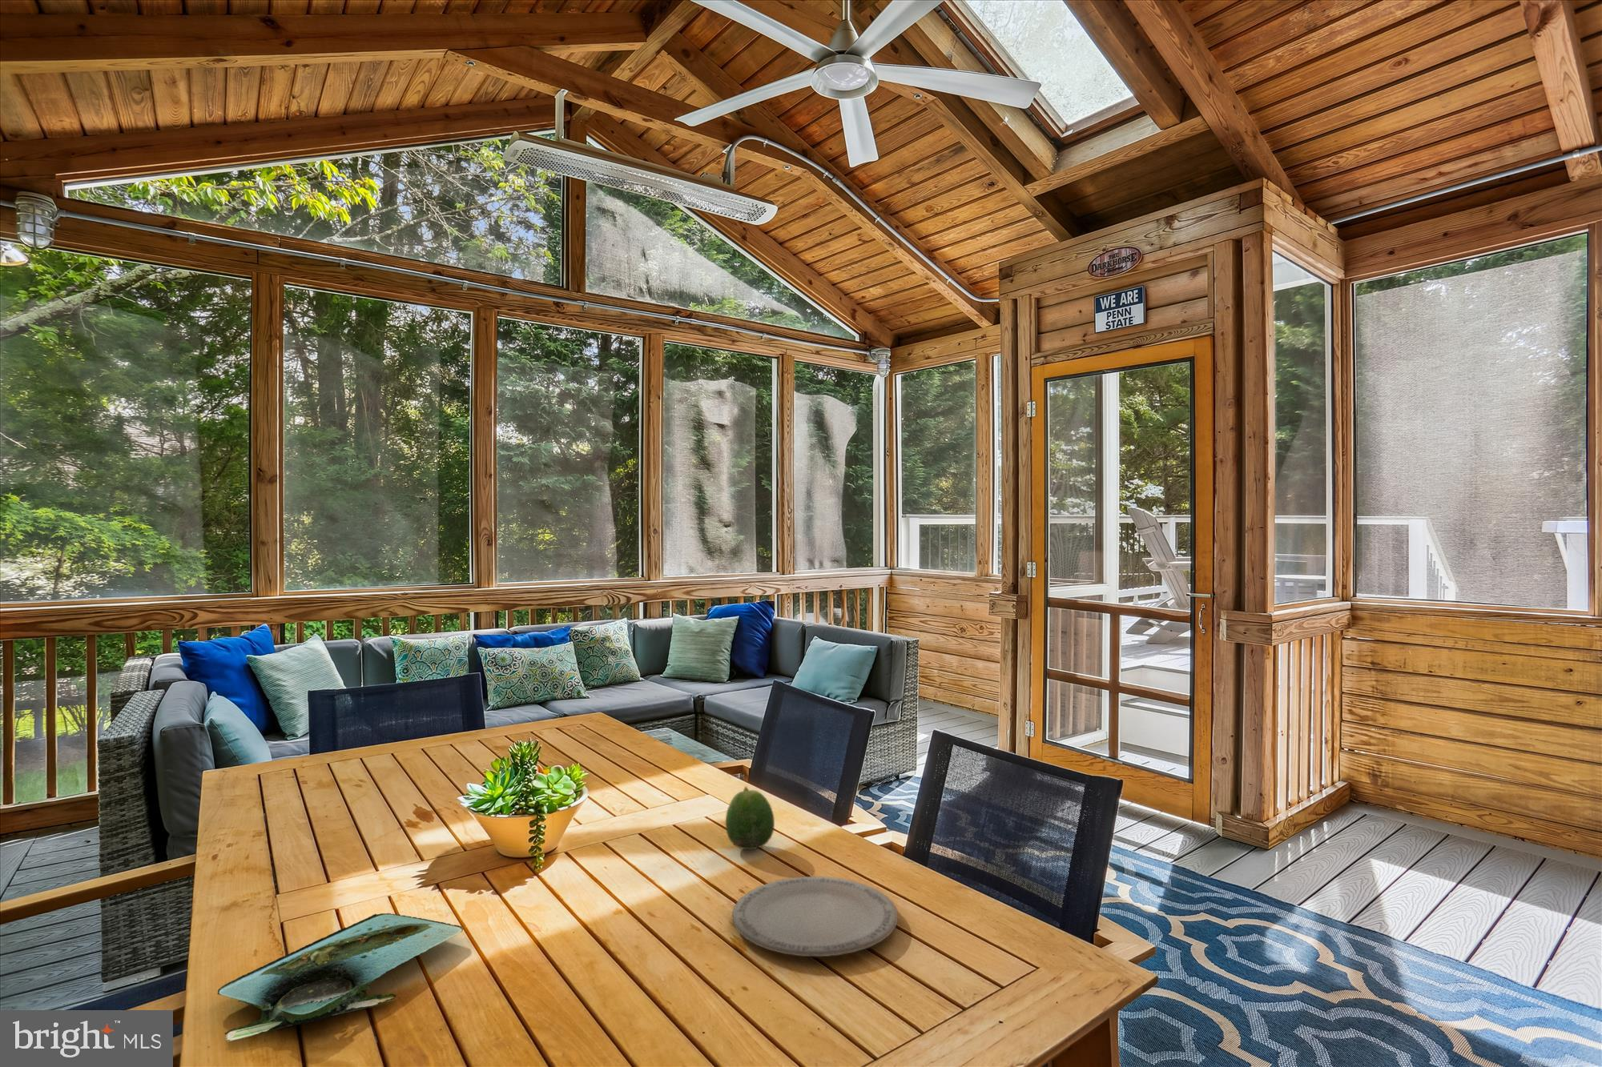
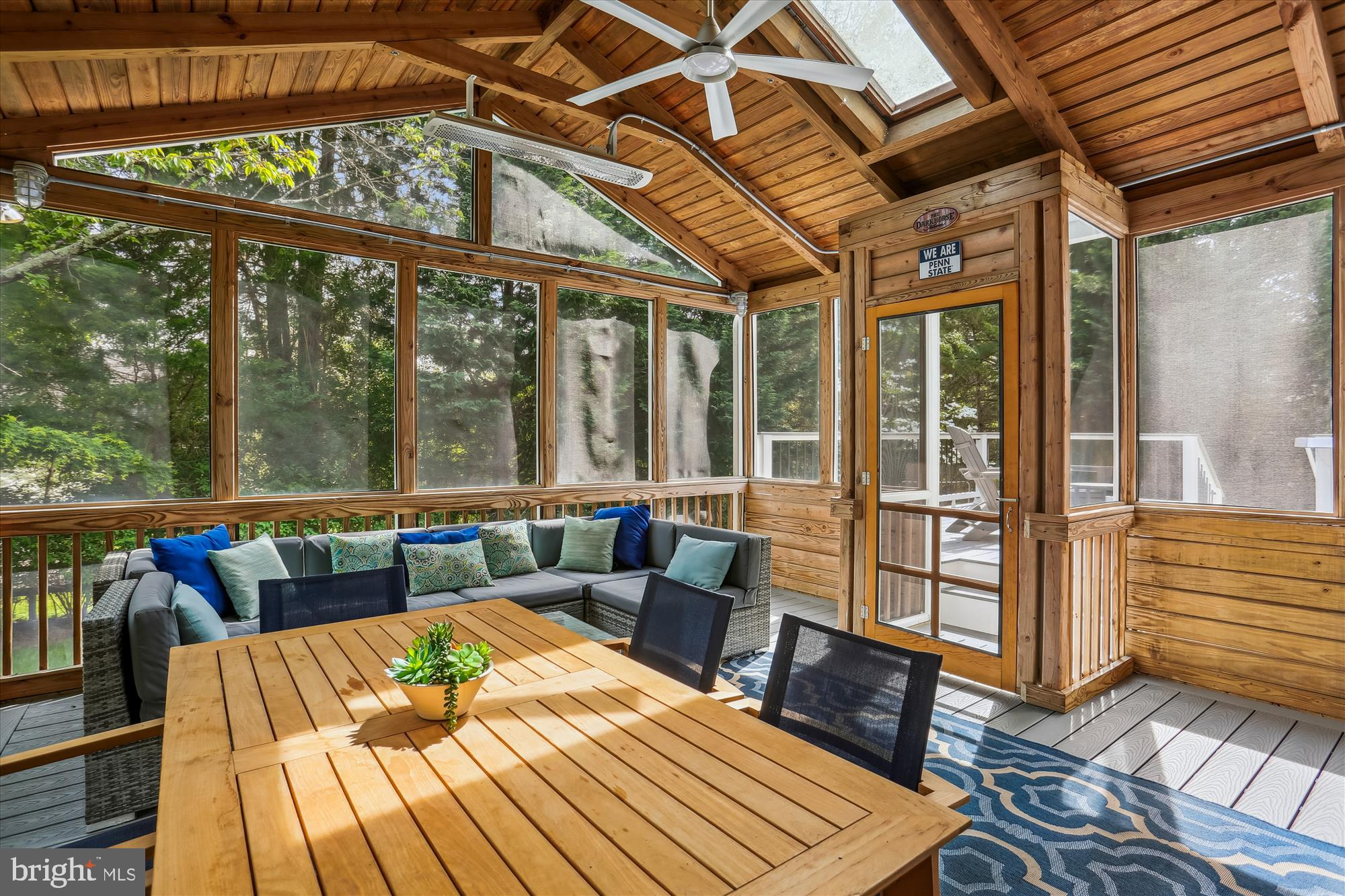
- plate (815, 916)
- fruit (749, 819)
- platter (343, 968)
